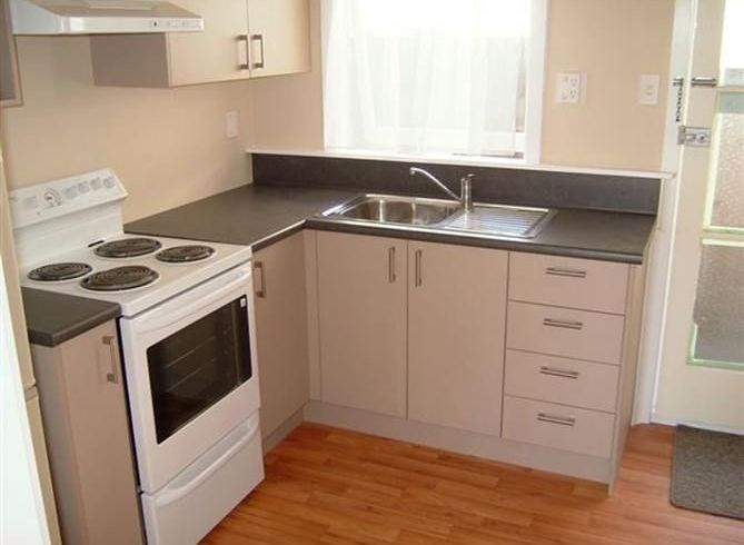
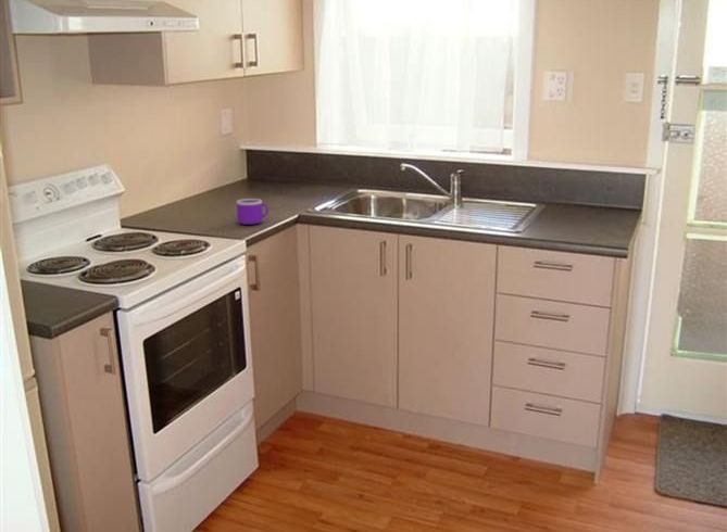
+ mug (252, 212)
